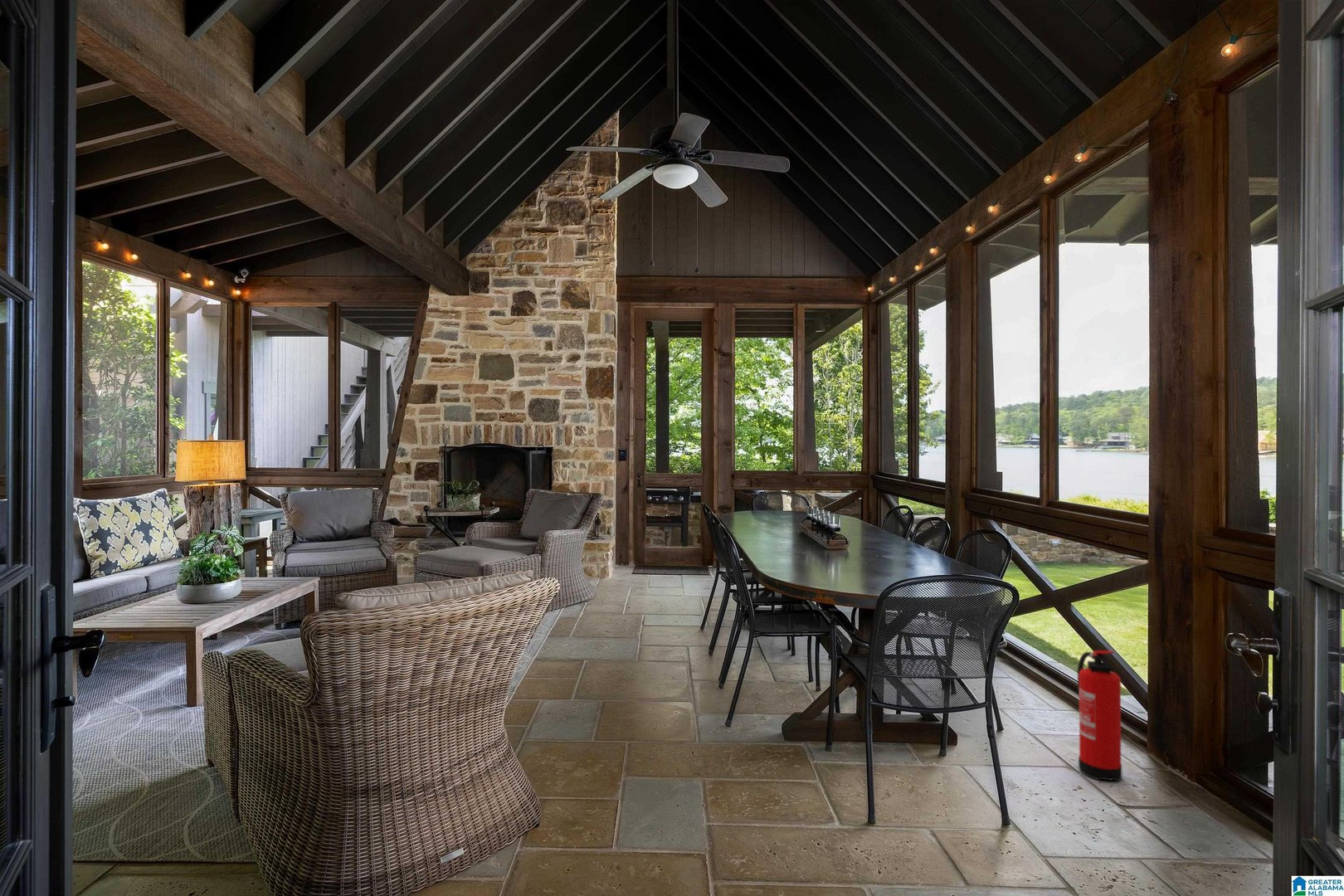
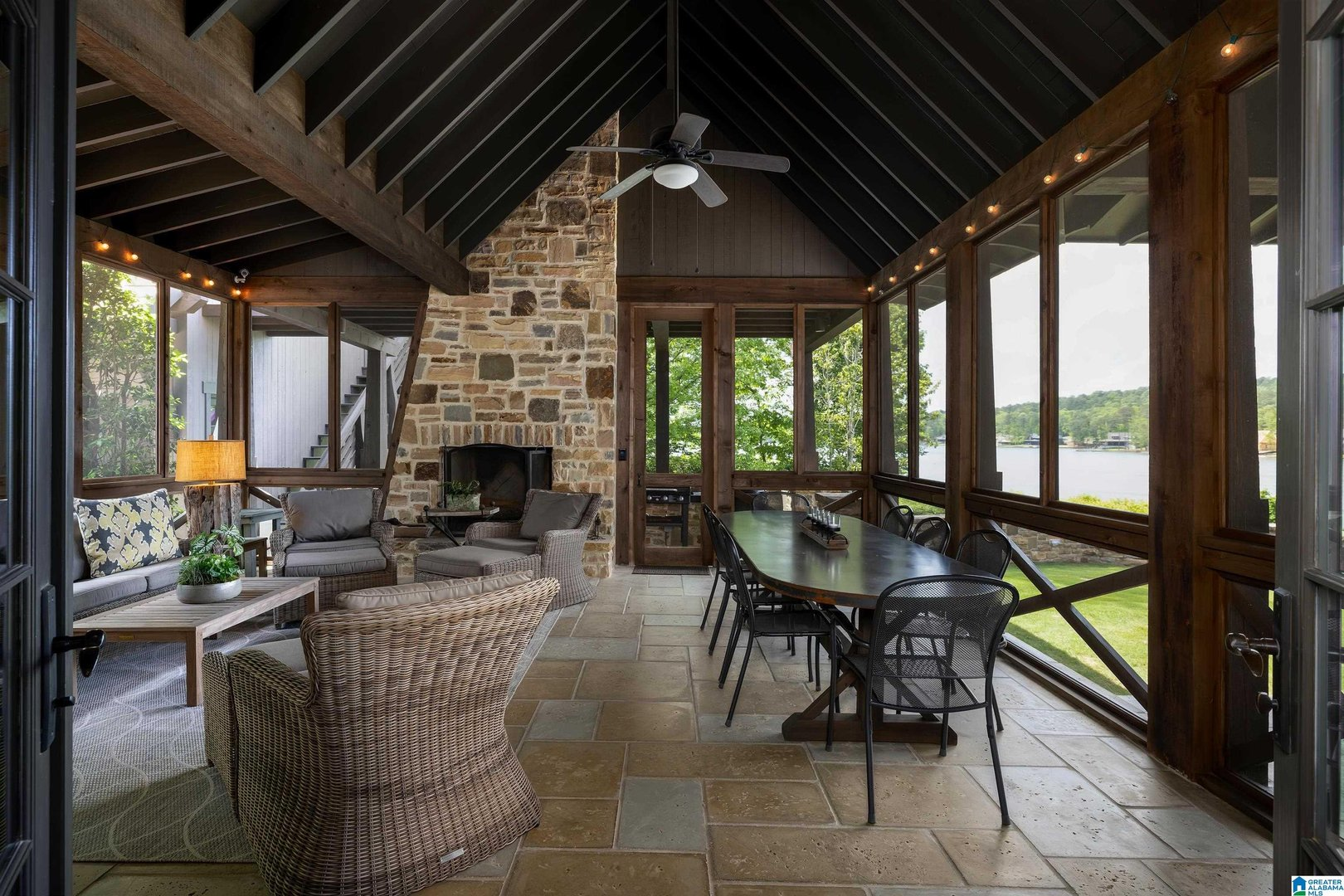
- fire extinguisher (1095, 704)
